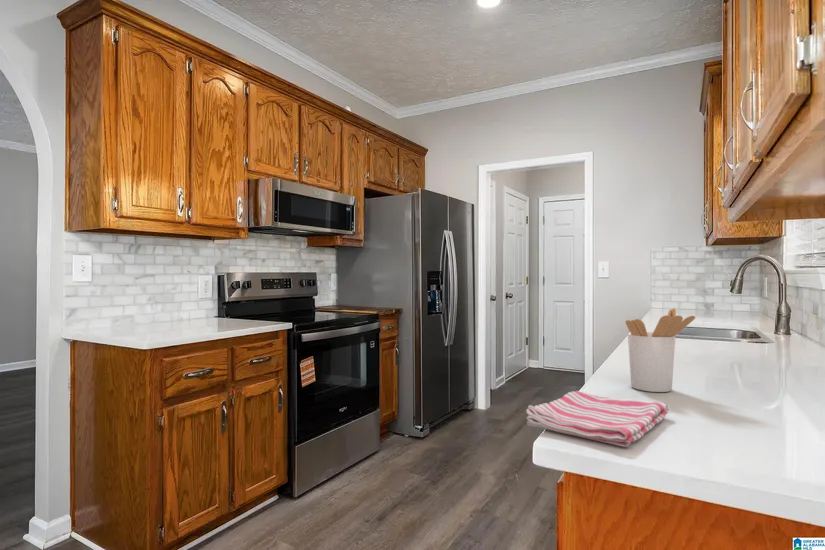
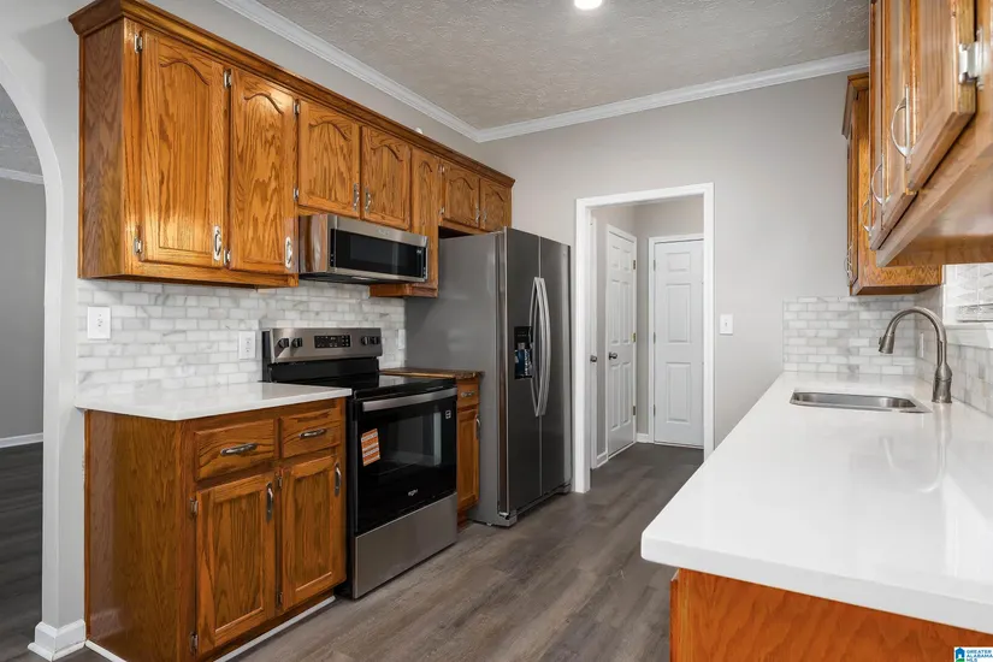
- utensil holder (659, 349)
- dish towel (599, 411)
